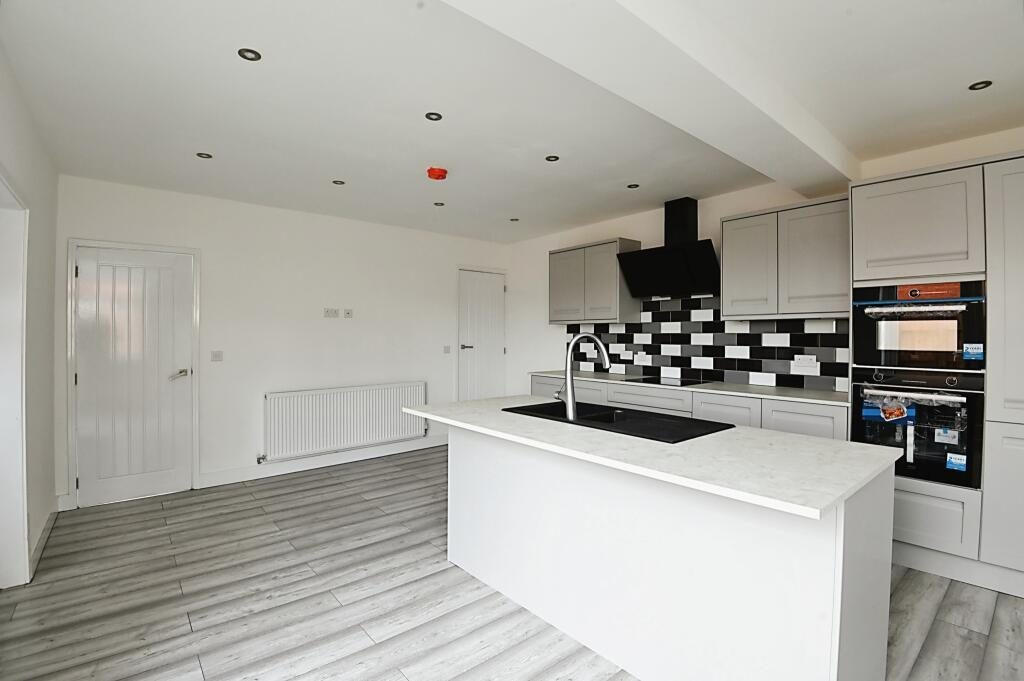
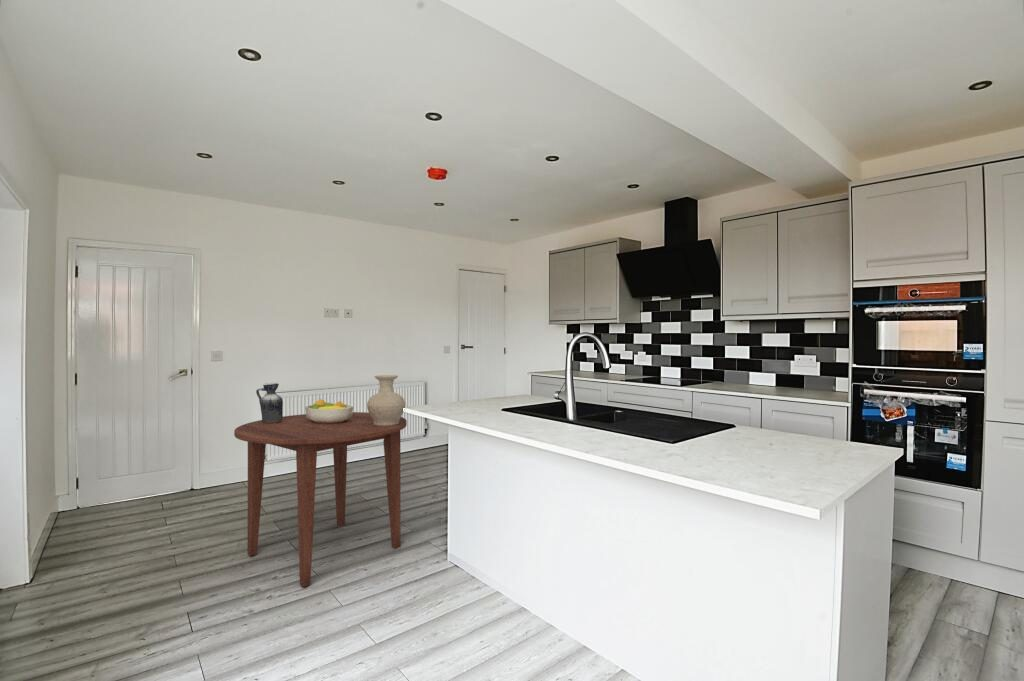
+ ceramic jug (269, 402)
+ fruit bowl (329, 410)
+ dining table (335, 487)
+ vase (386, 399)
